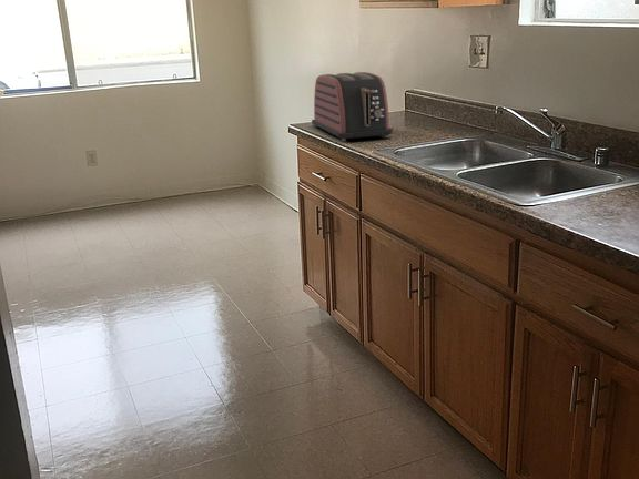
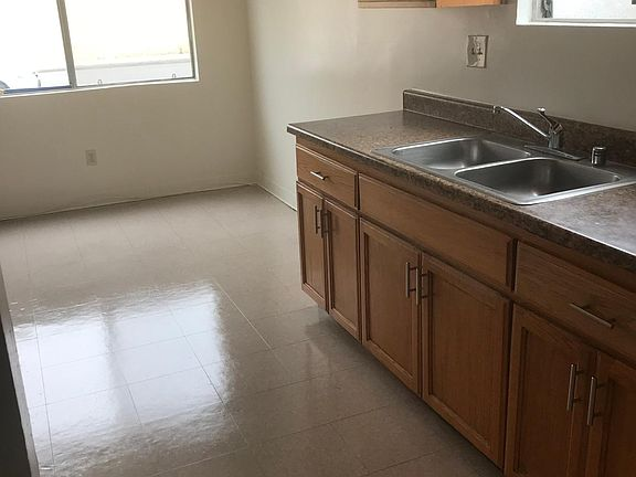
- toaster (349, 103)
